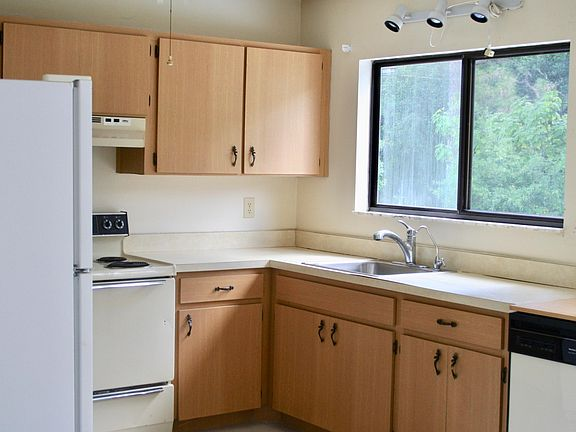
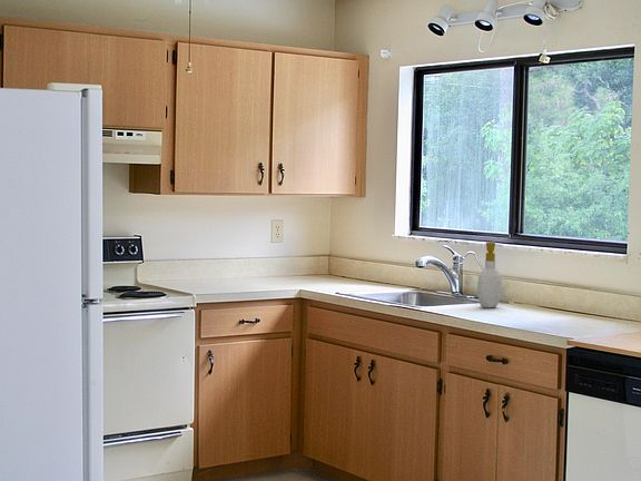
+ soap bottle (491, 274)
